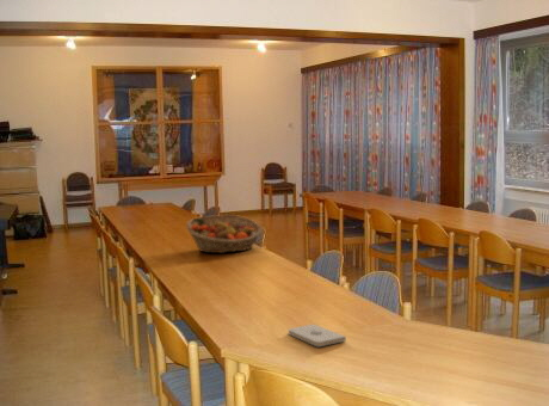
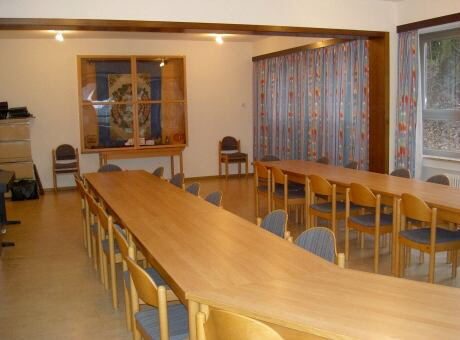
- fruit basket (224, 233)
- notepad (315, 334)
